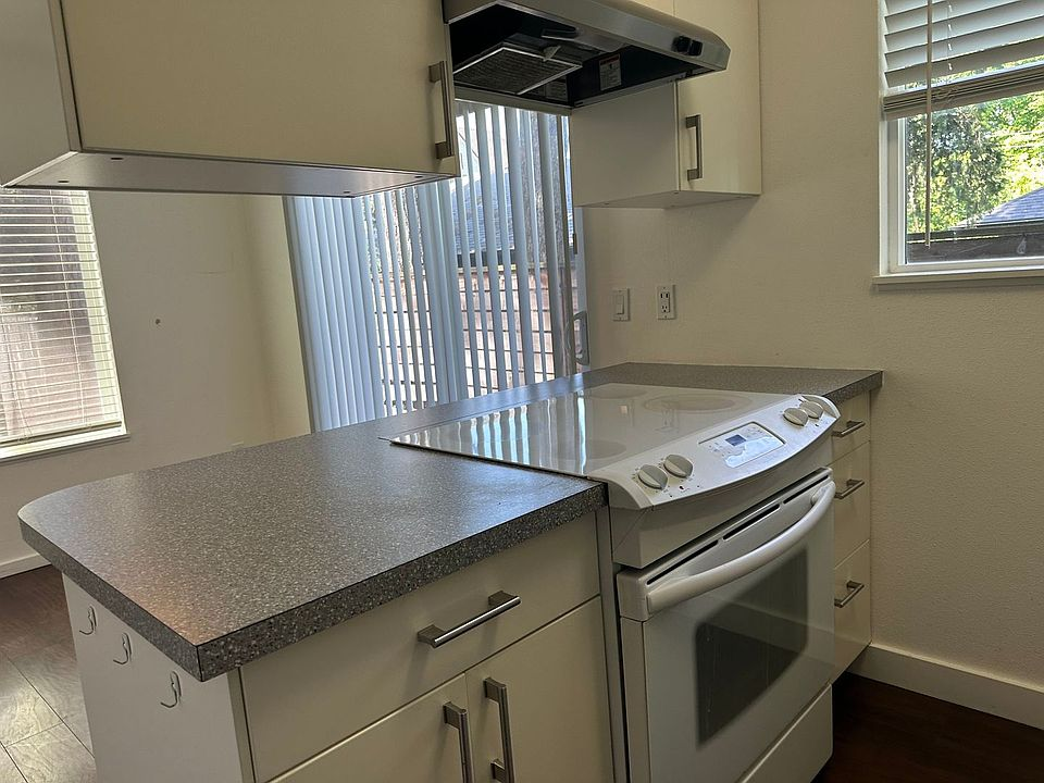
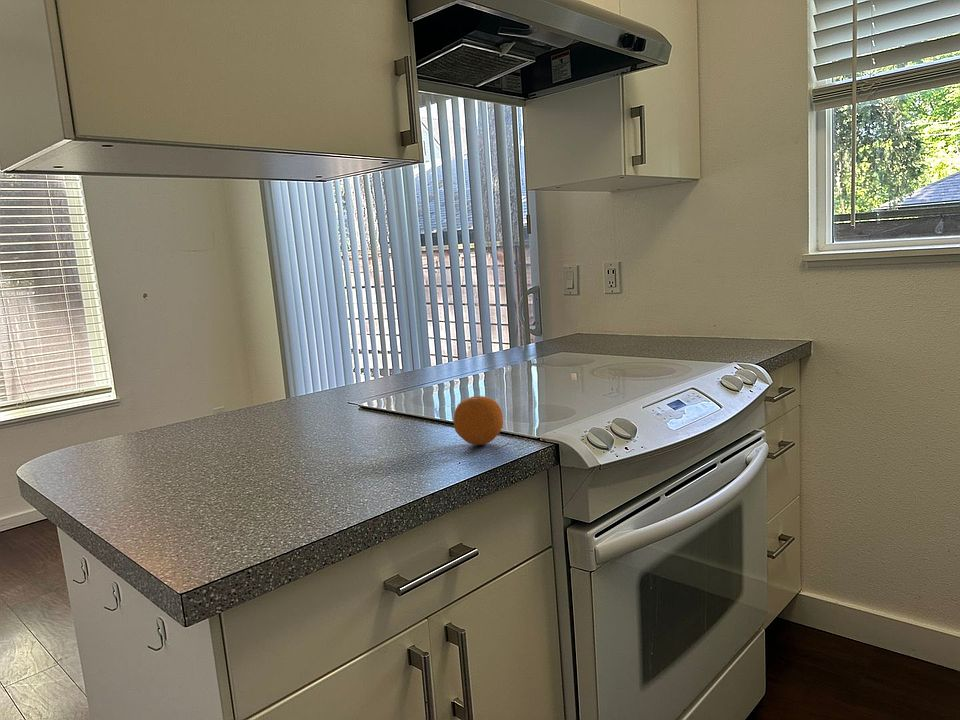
+ fruit (478, 420)
